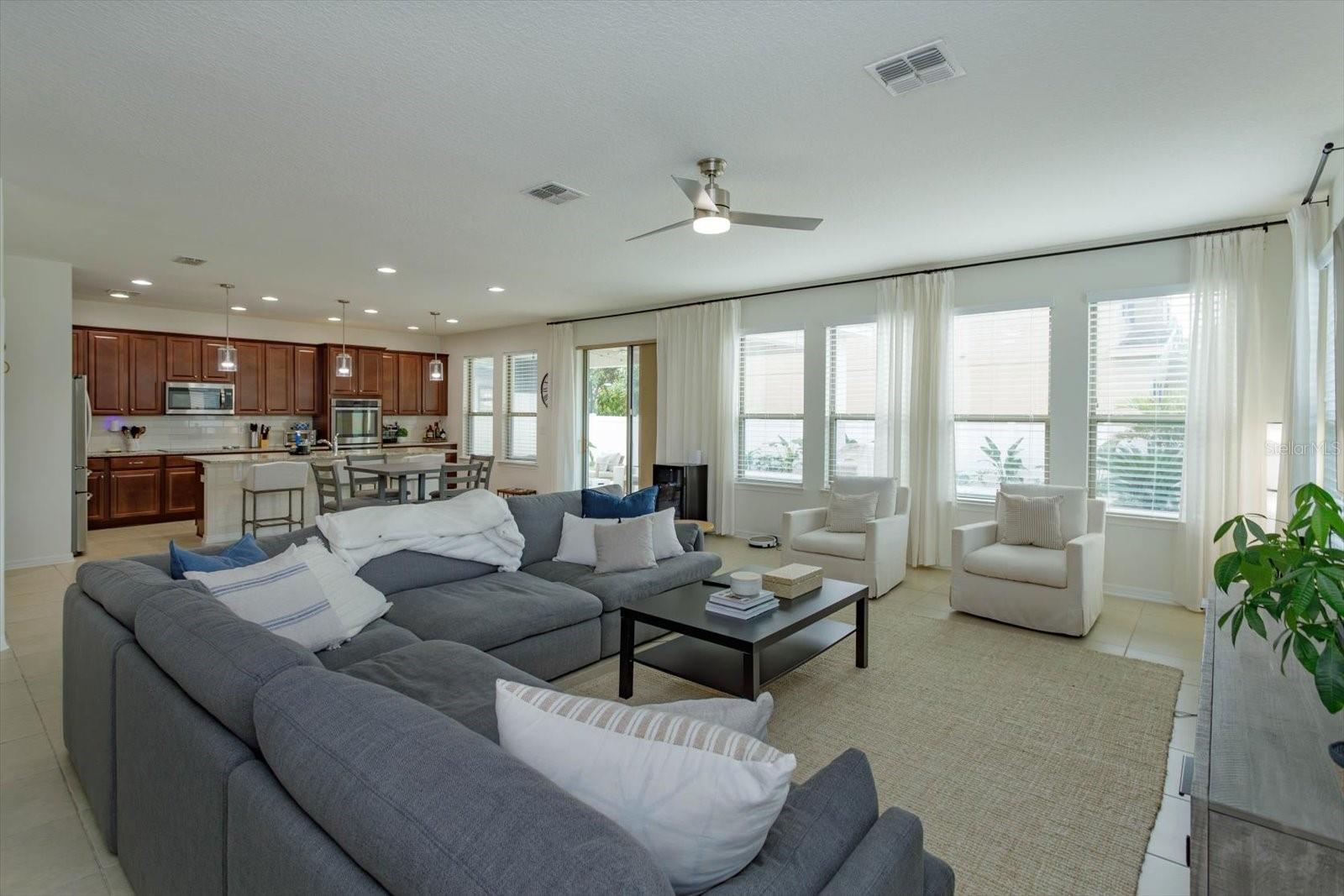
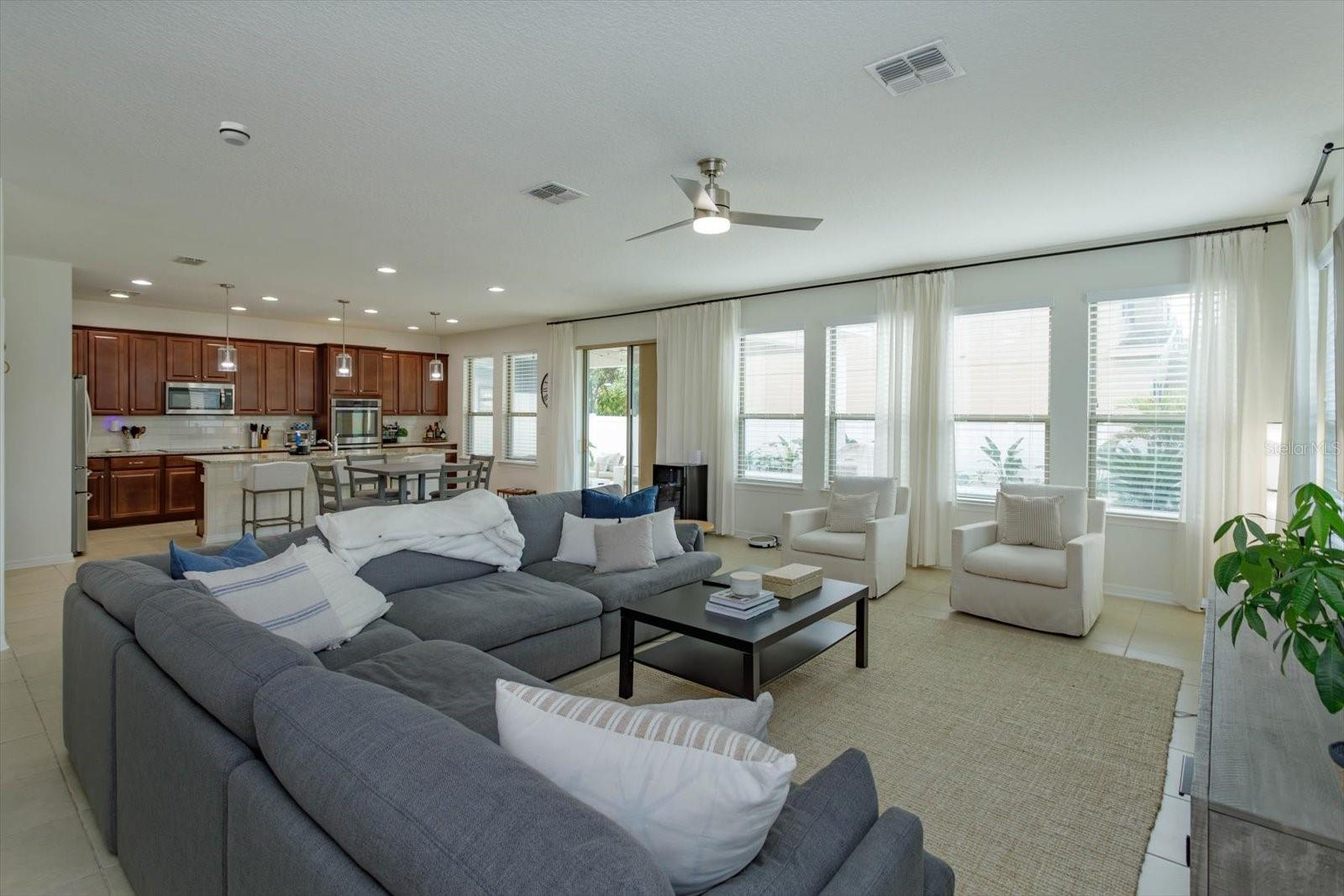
+ smoke detector (234, 134)
